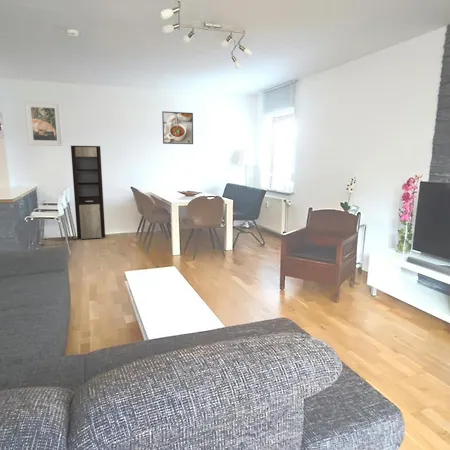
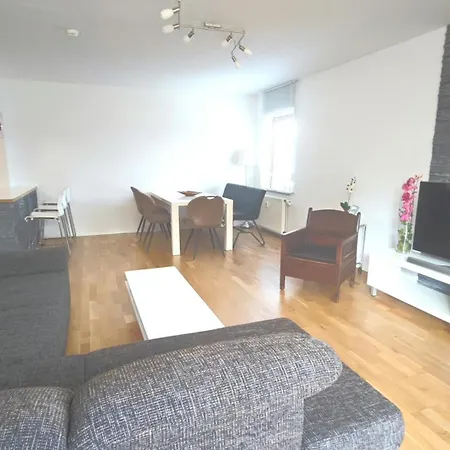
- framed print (178, 128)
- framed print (44, 124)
- cabinet (88, 192)
